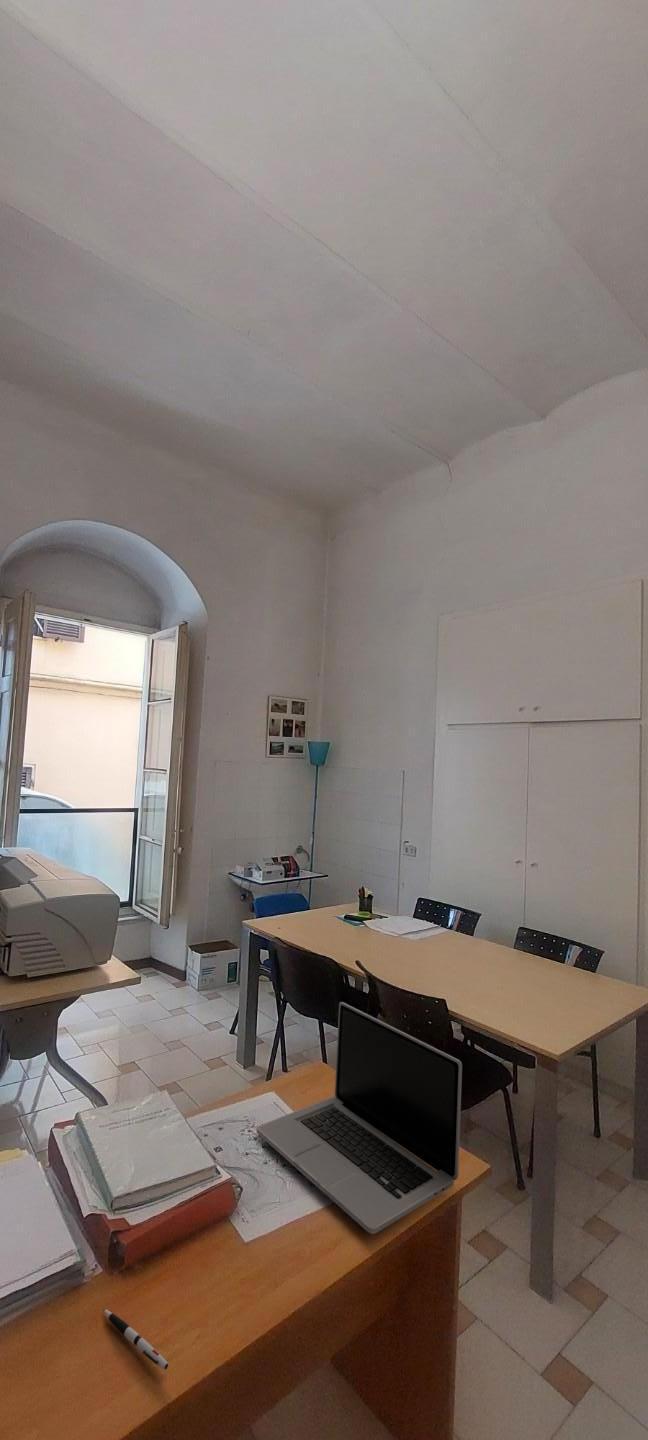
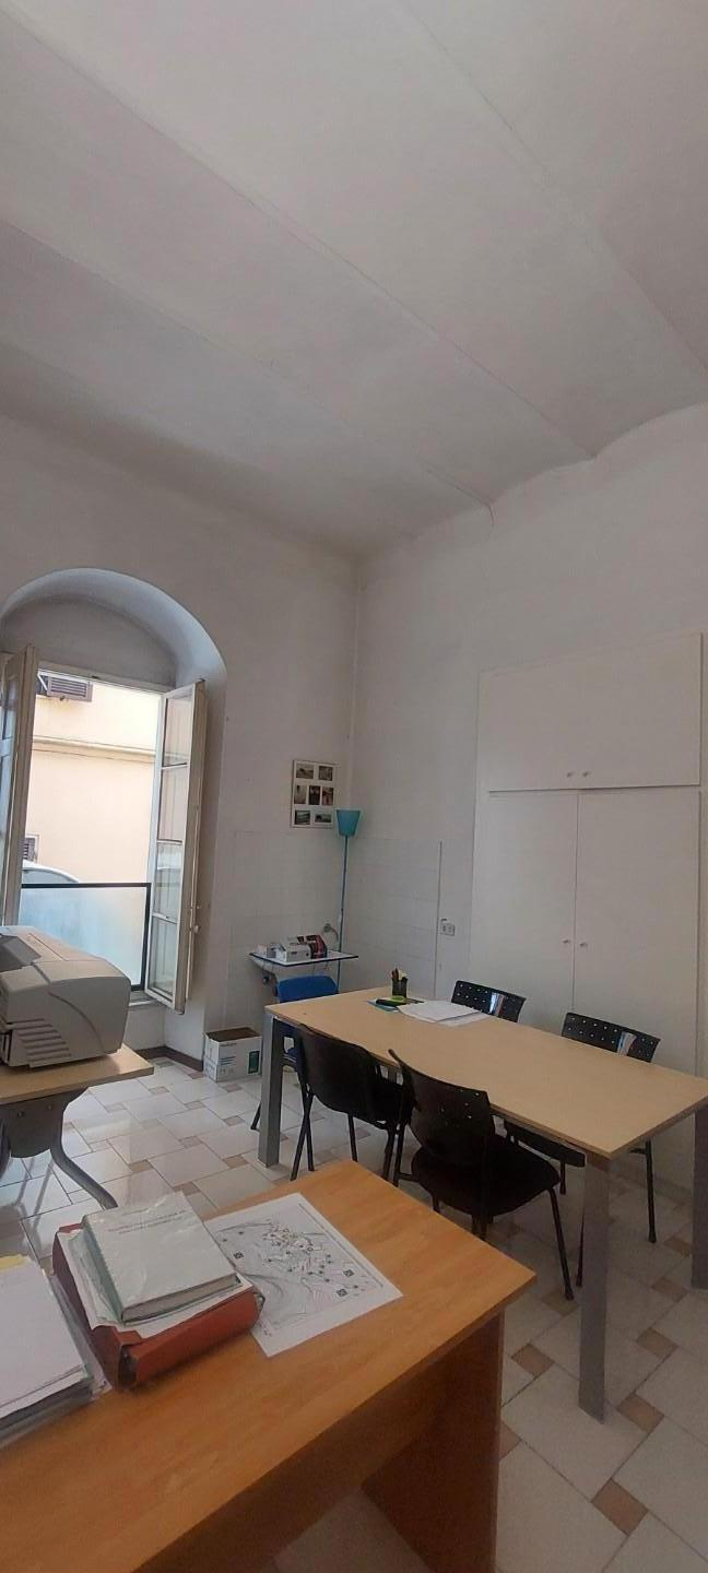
- laptop (354, 1099)
- pen (132, 1337)
